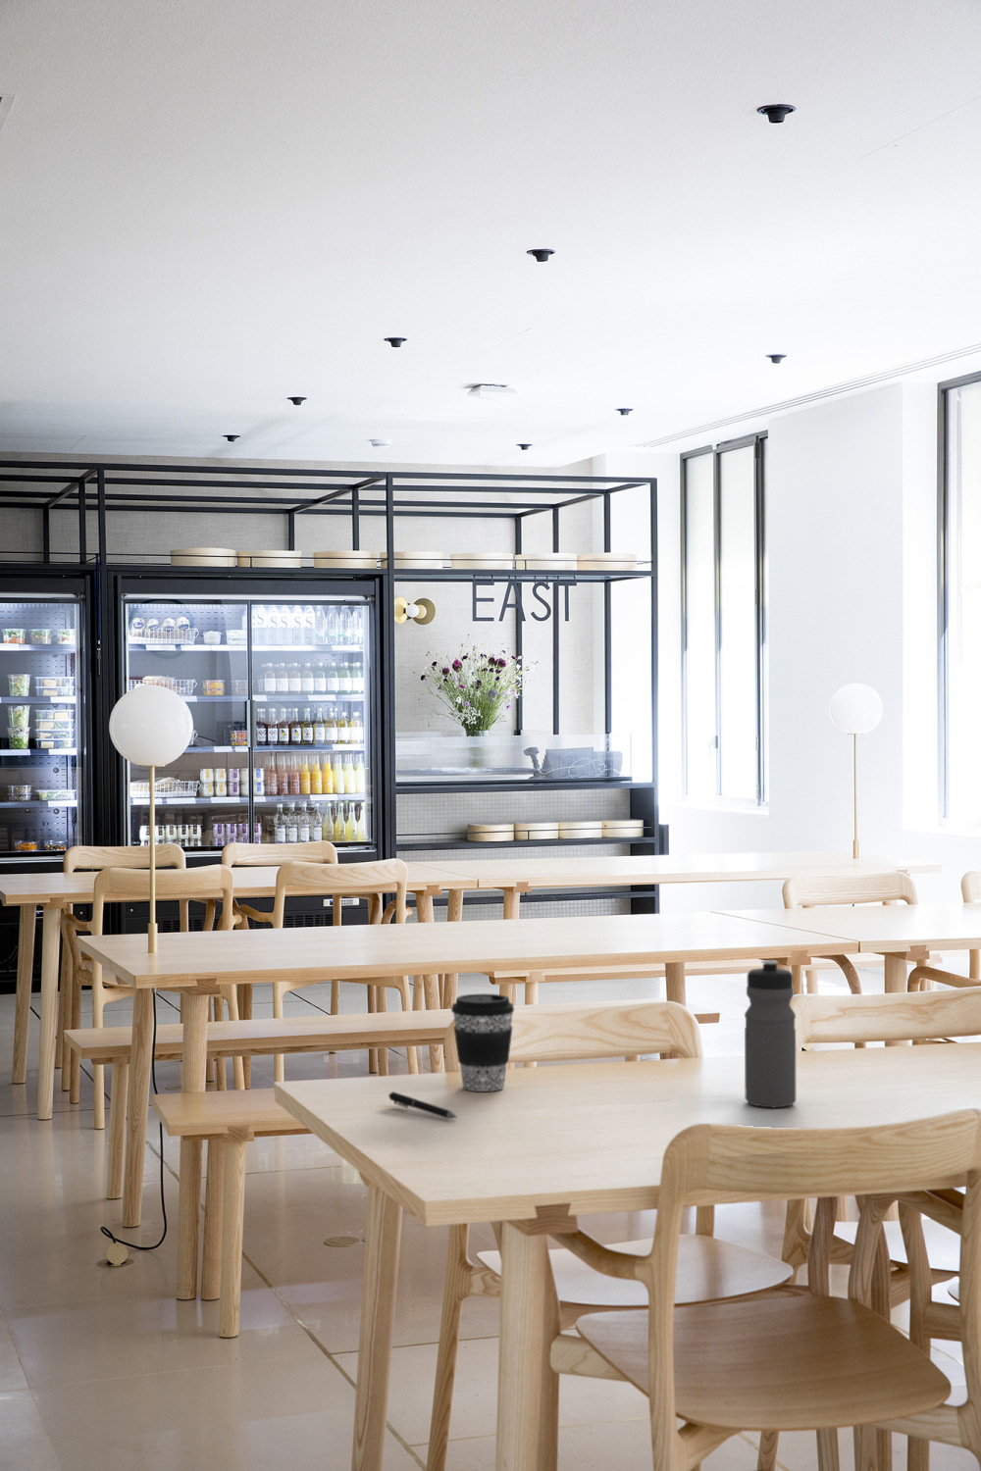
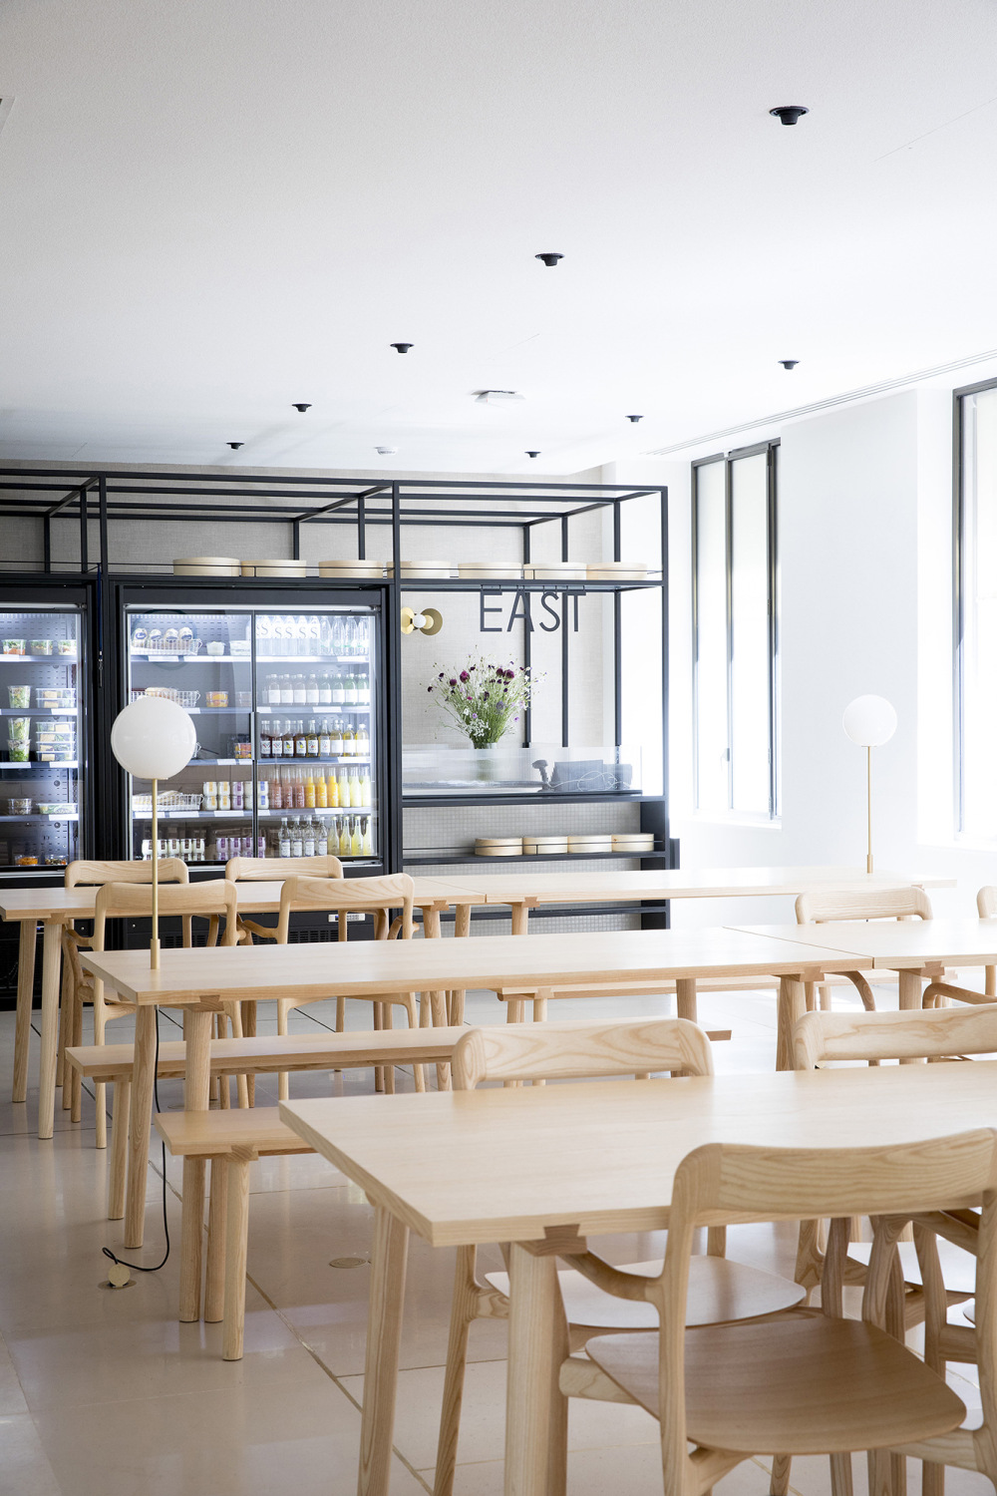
- pen (423, 1105)
- coffee cup (483, 1042)
- water bottle (770, 1031)
